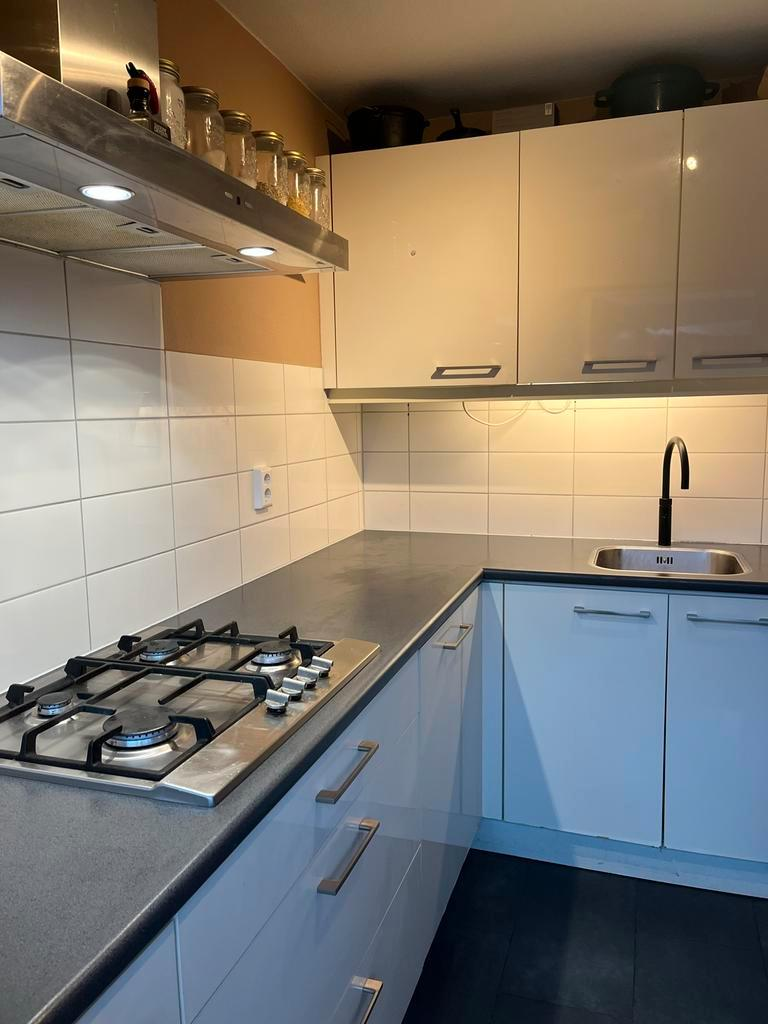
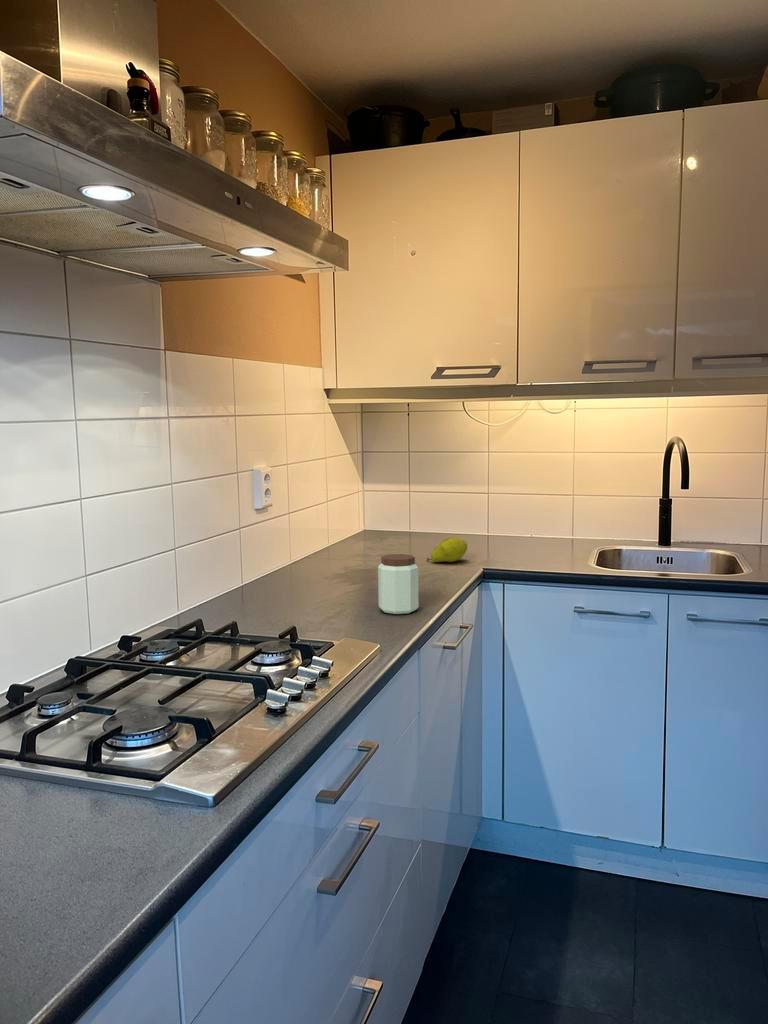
+ peanut butter (398, 583)
+ fruit (446, 549)
